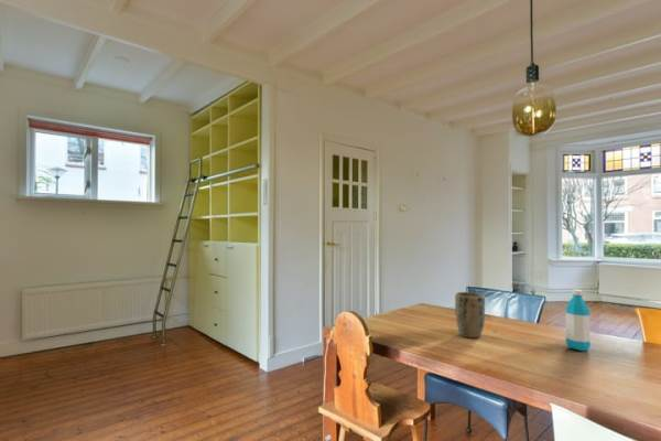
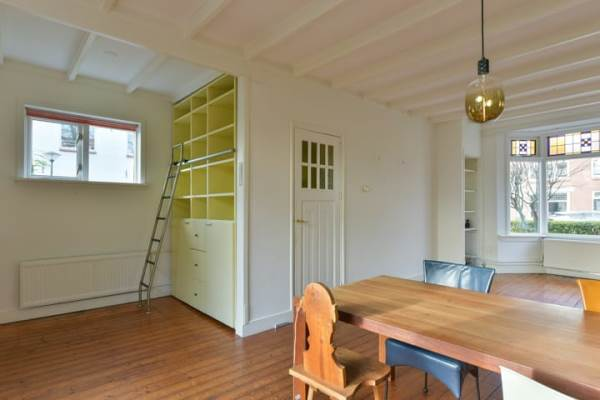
- plant pot (469, 314)
- water bottle (577, 319)
